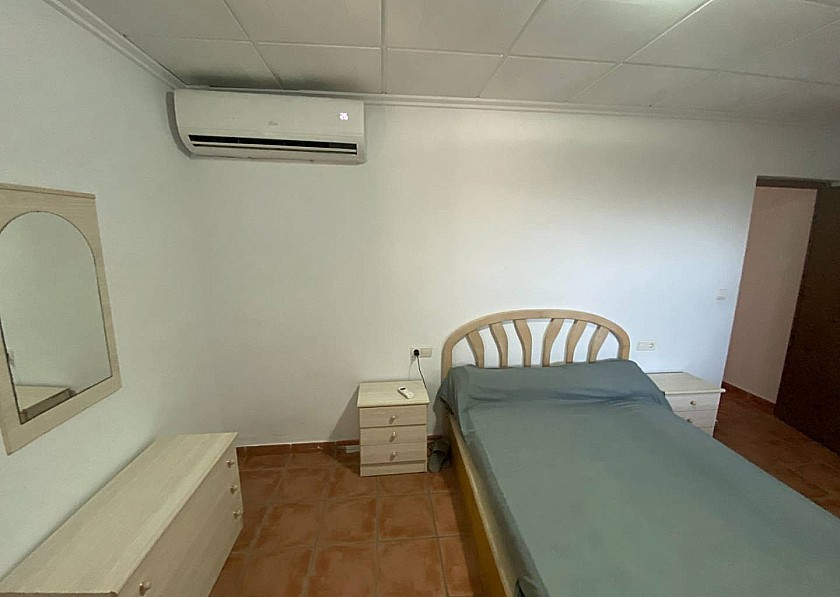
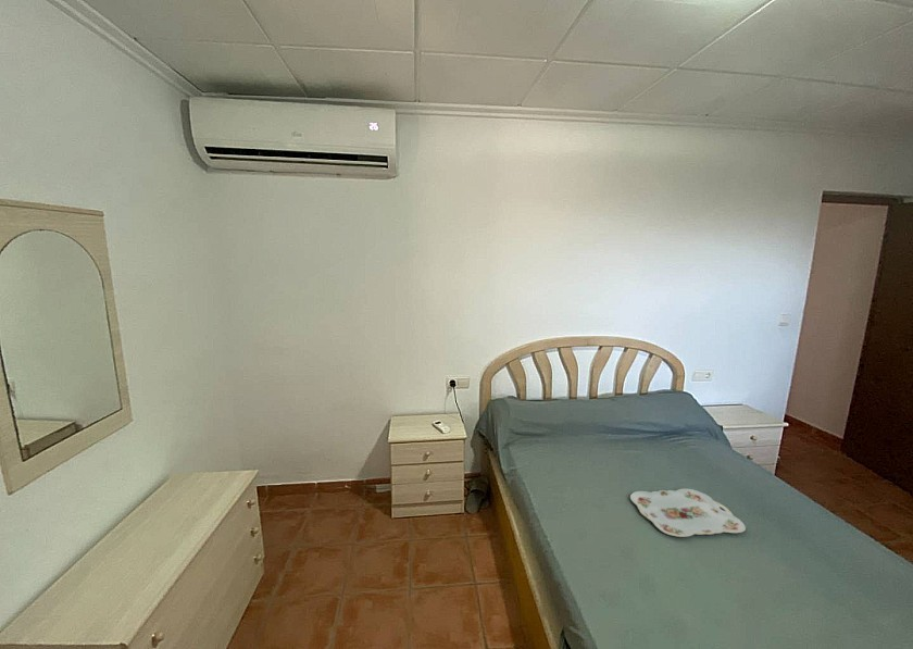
+ serving tray (684, 511)
